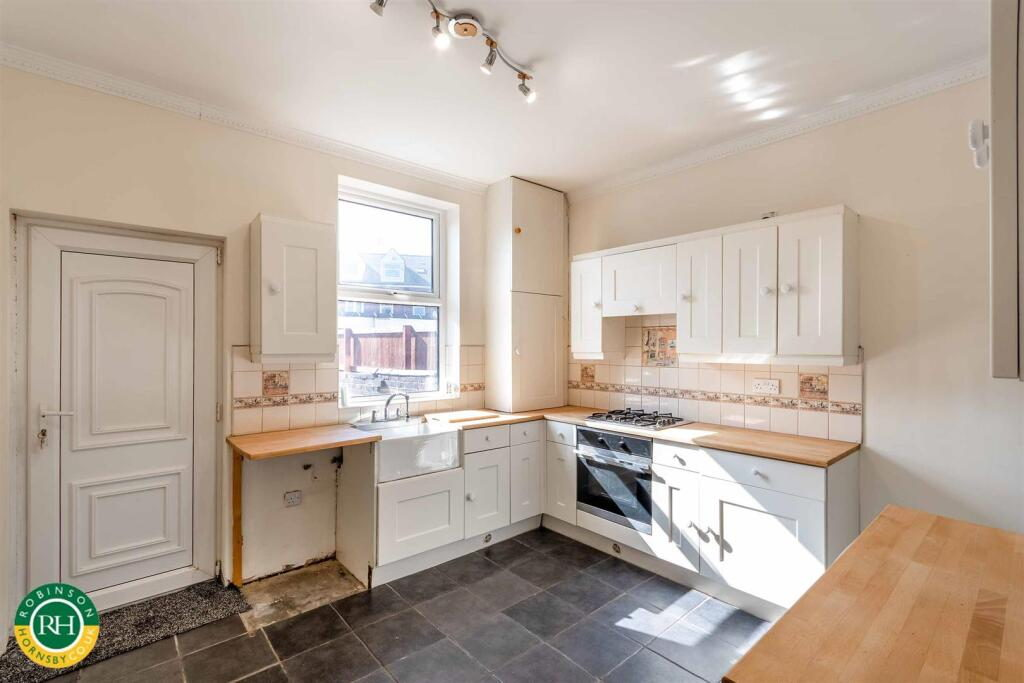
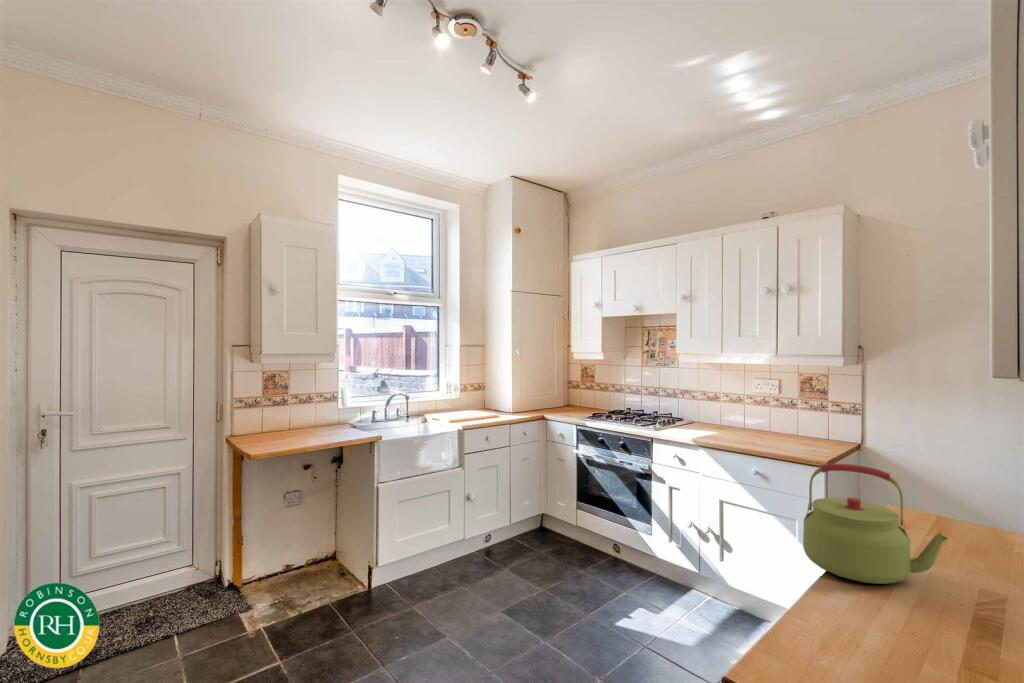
+ kettle (870, 518)
